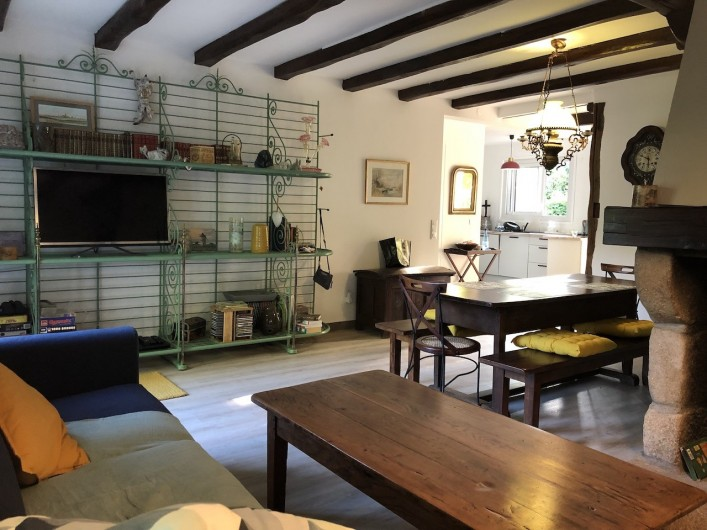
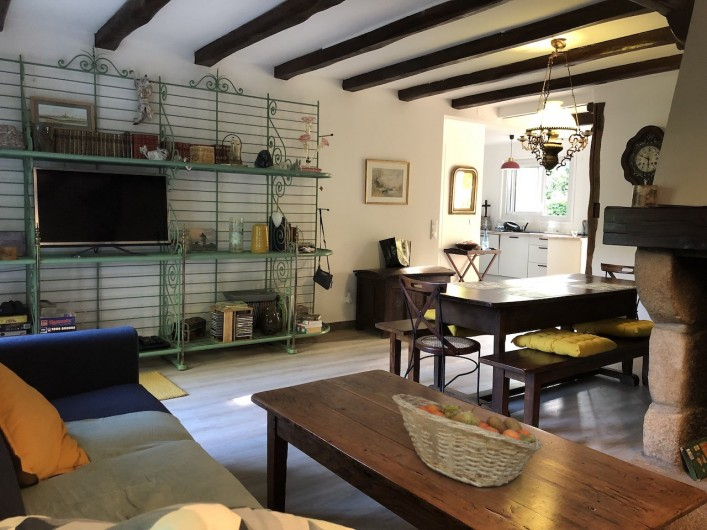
+ fruit basket (462, 431)
